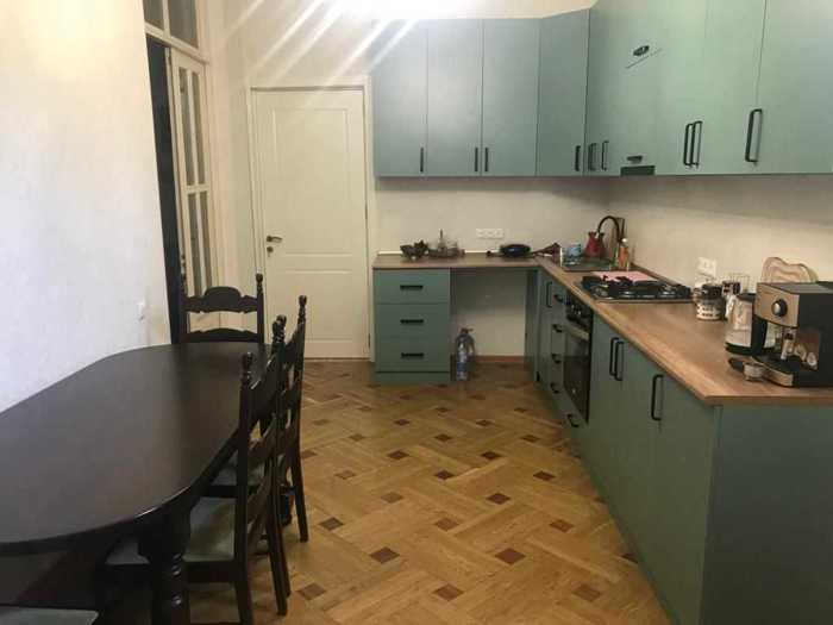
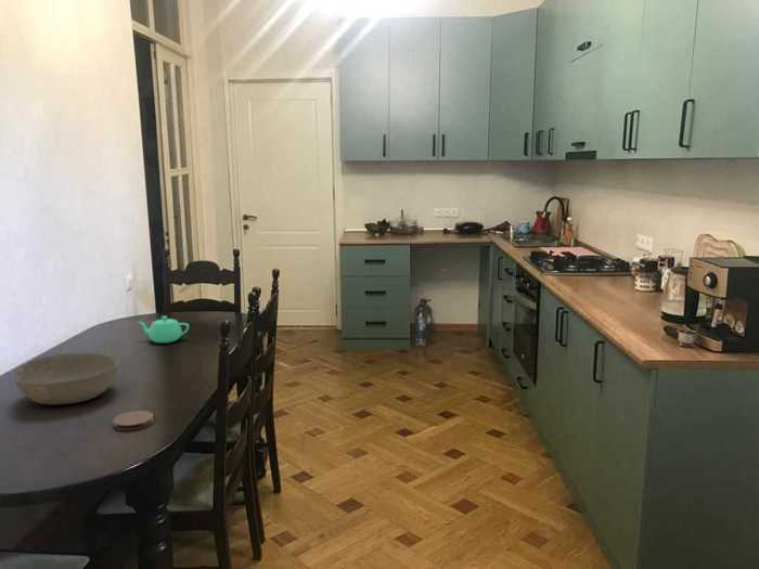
+ bowl (69, 380)
+ teapot (163, 328)
+ coaster (133, 419)
